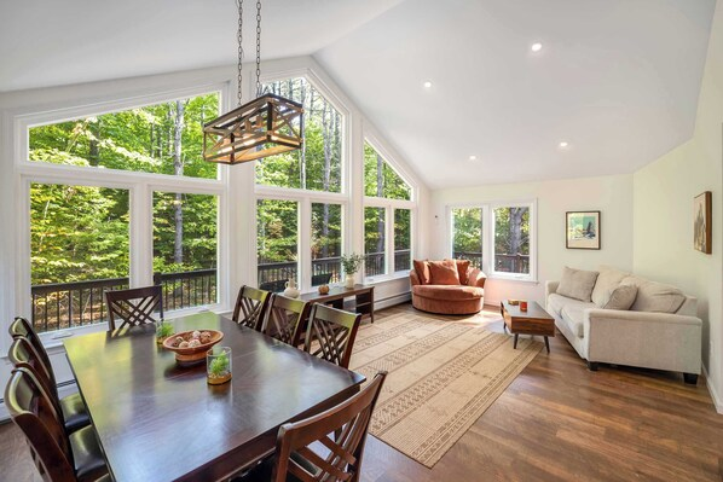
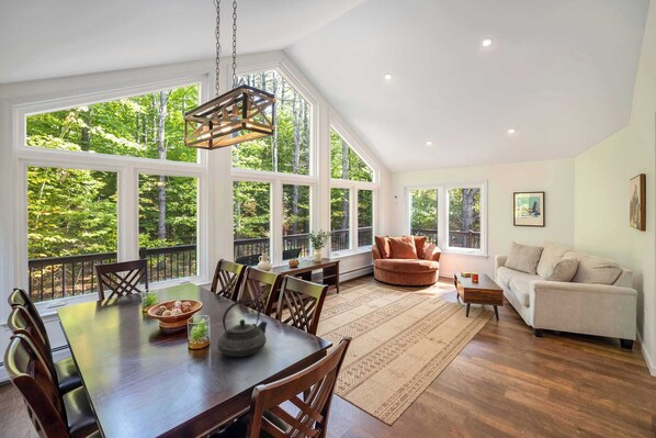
+ teapot (245, 324)
